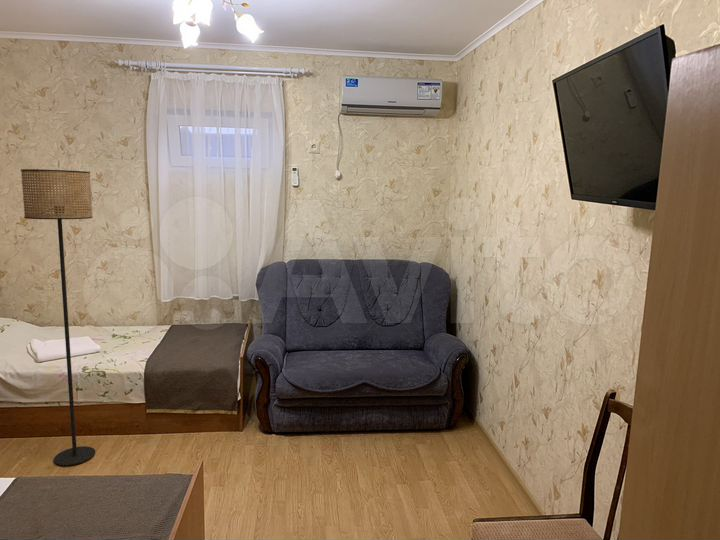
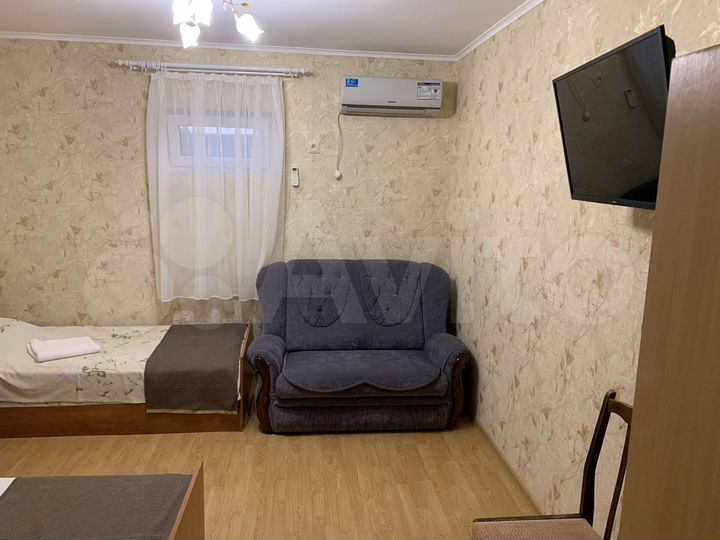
- floor lamp (66, 319)
